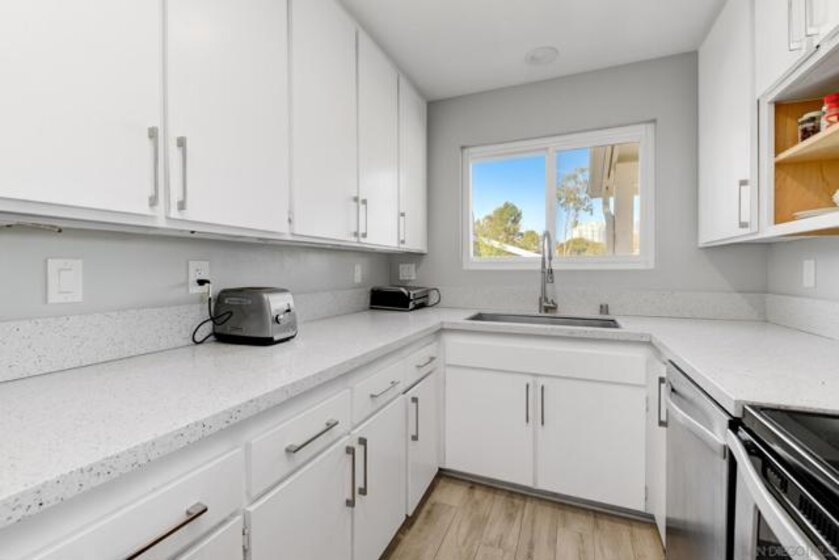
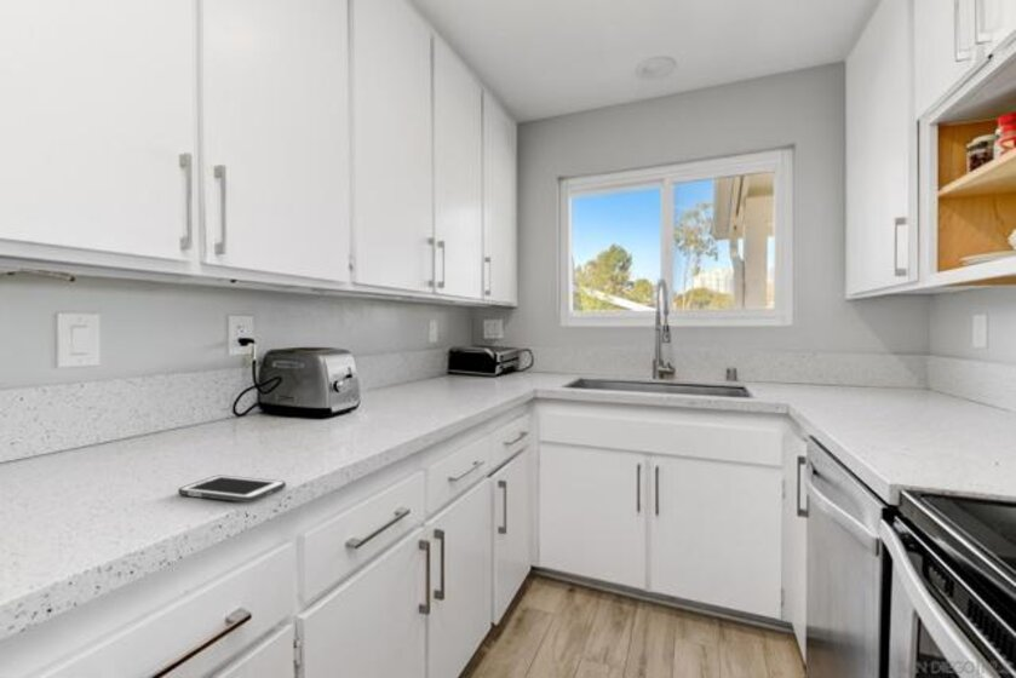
+ cell phone (233, 488)
